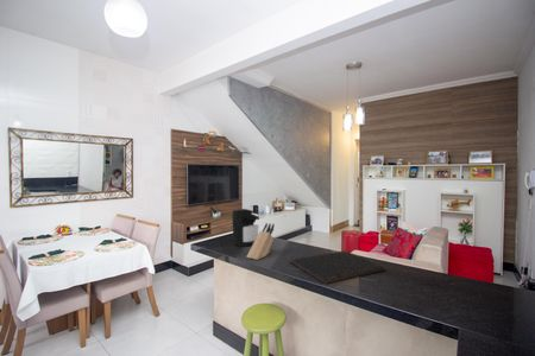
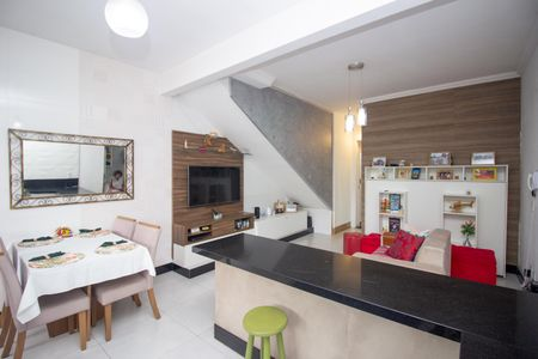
- cutting board (335, 263)
- coffee maker (246, 224)
- knife block (262, 240)
